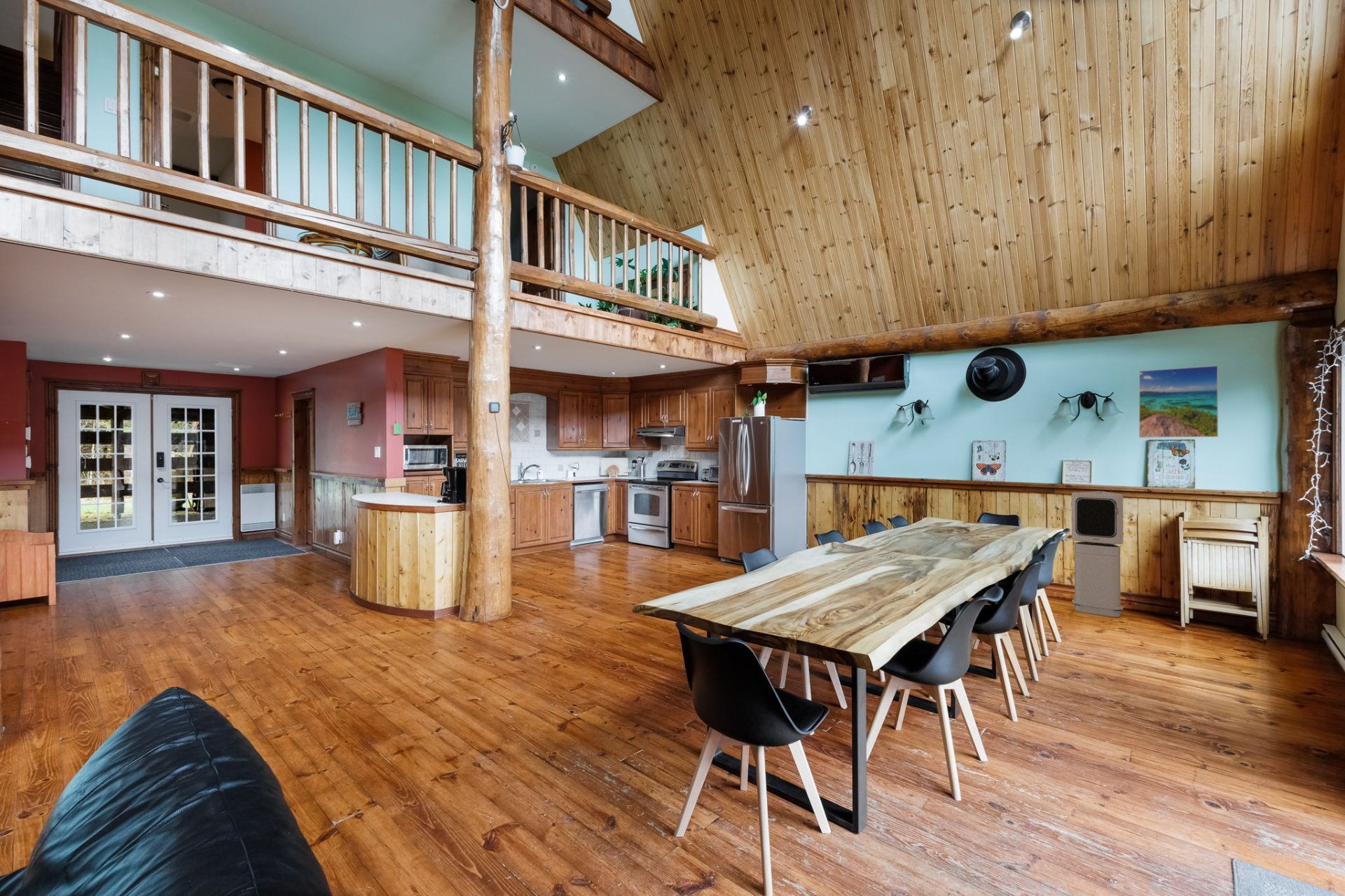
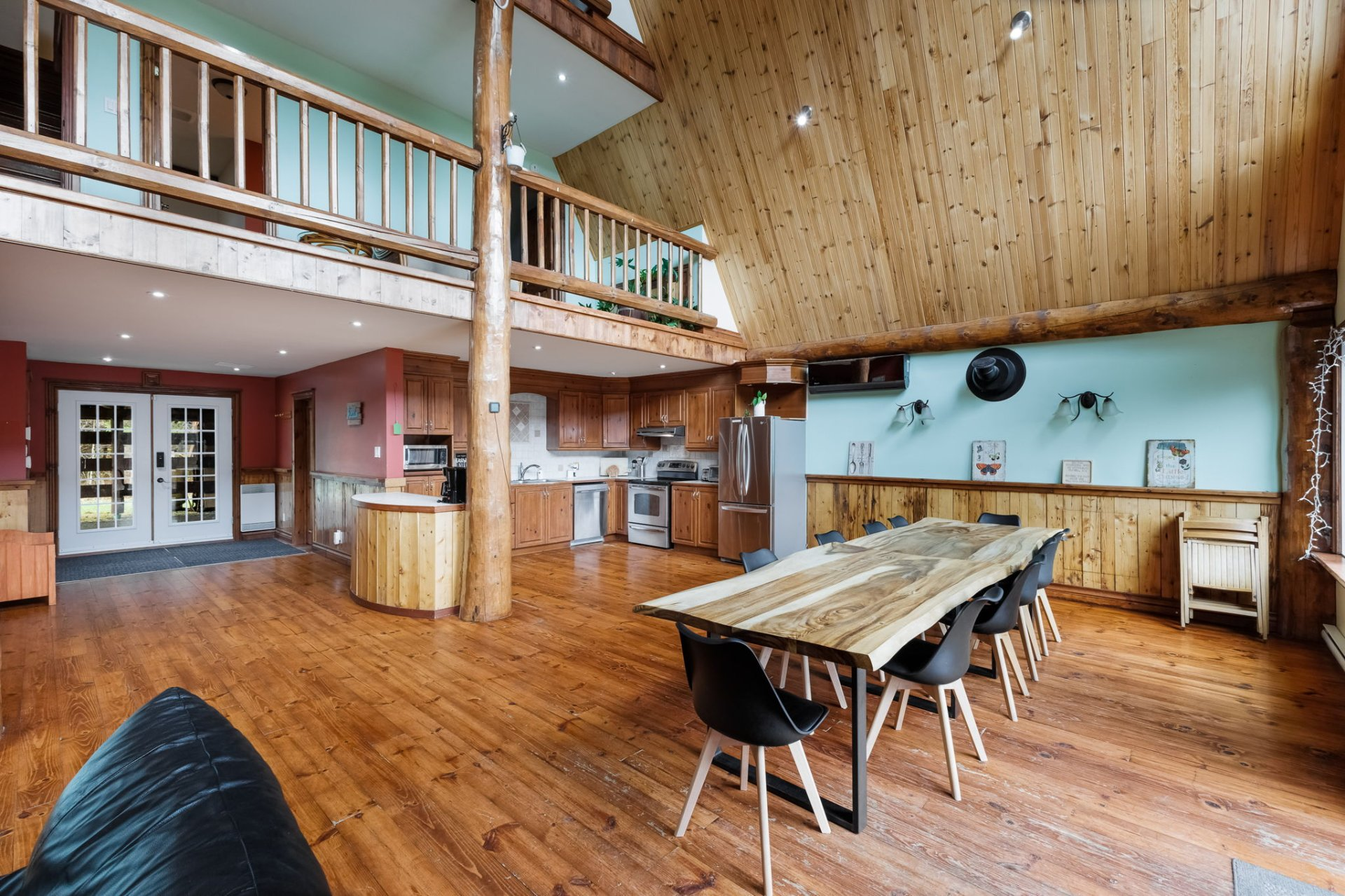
- air purifier (1098, 551)
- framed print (1177, 403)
